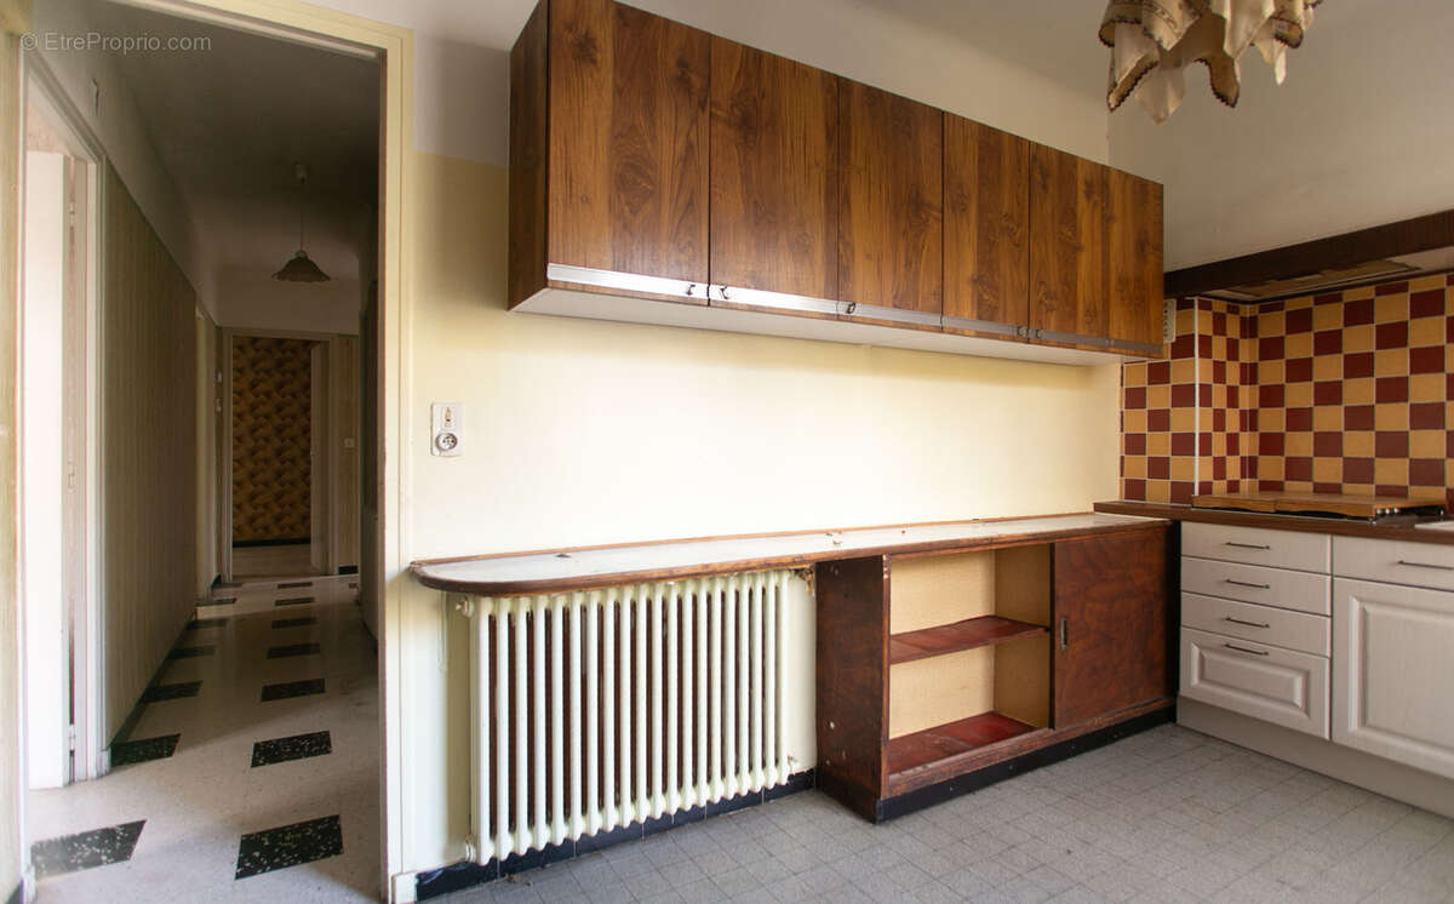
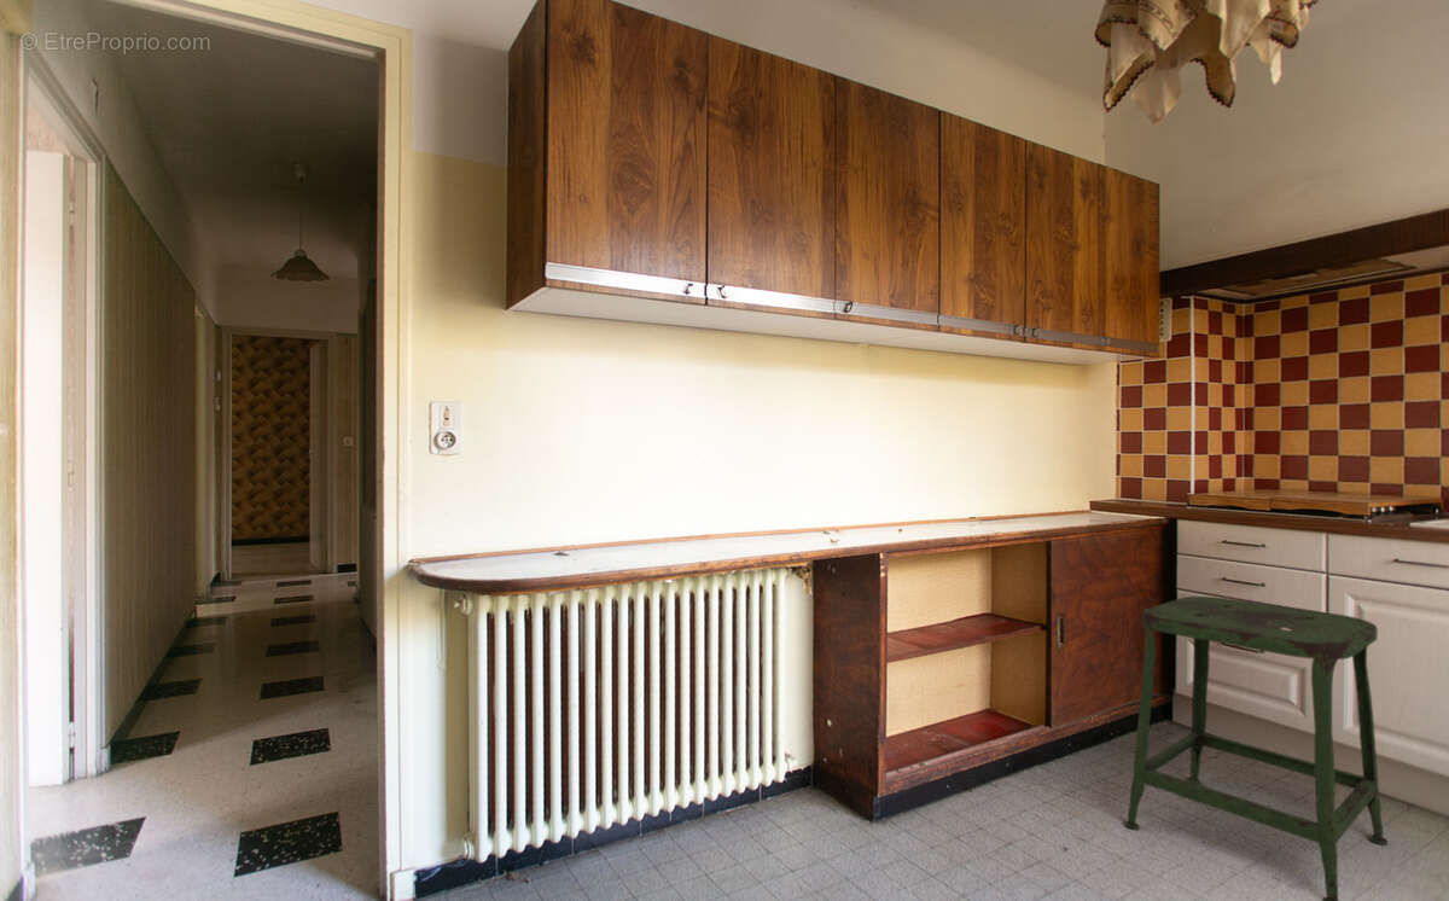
+ stool (1246, 744)
